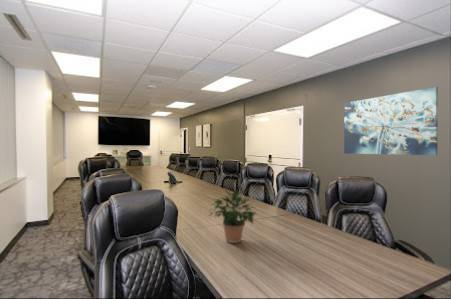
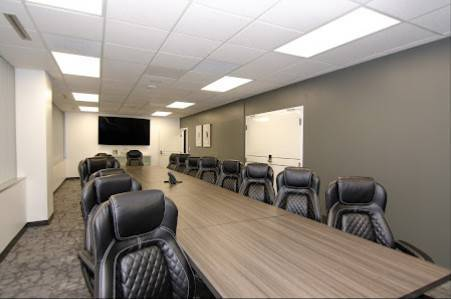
- potted plant (230, 214)
- wall art (383, 125)
